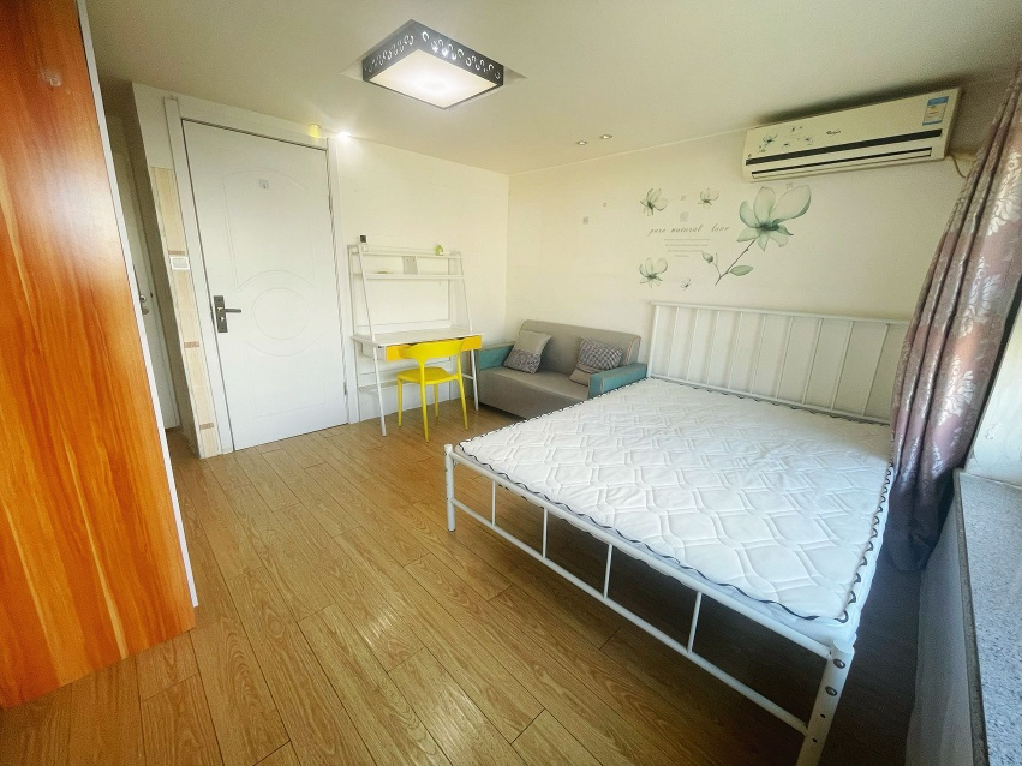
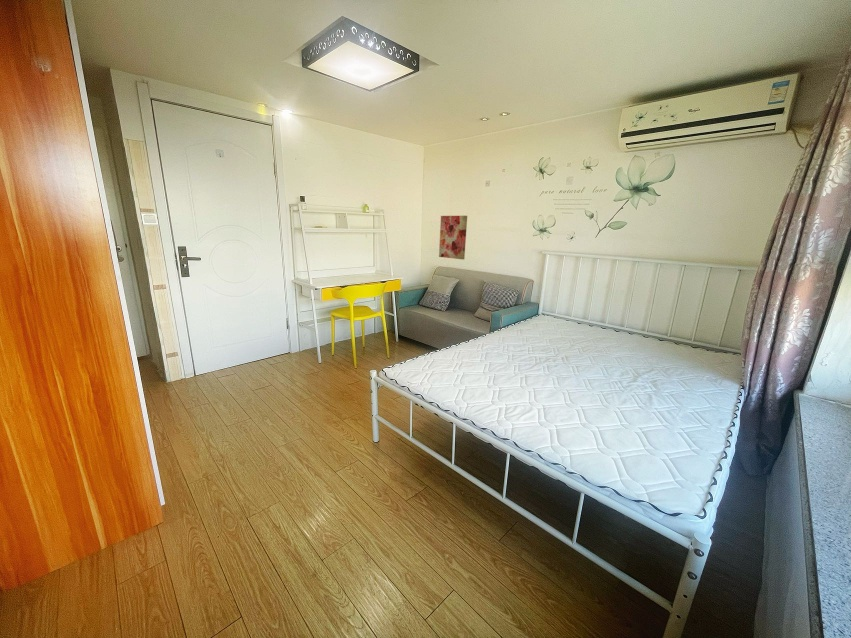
+ wall art (452, 237)
